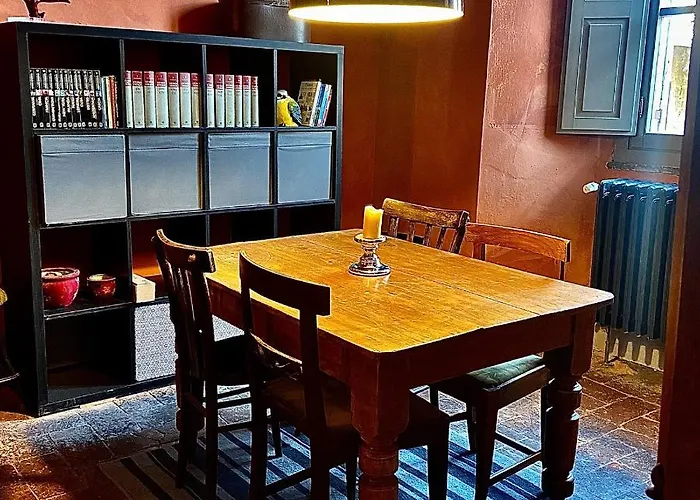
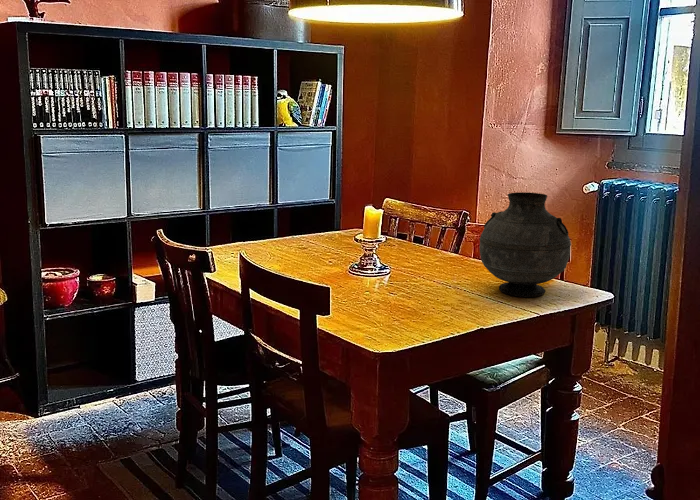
+ vase (524, 243)
